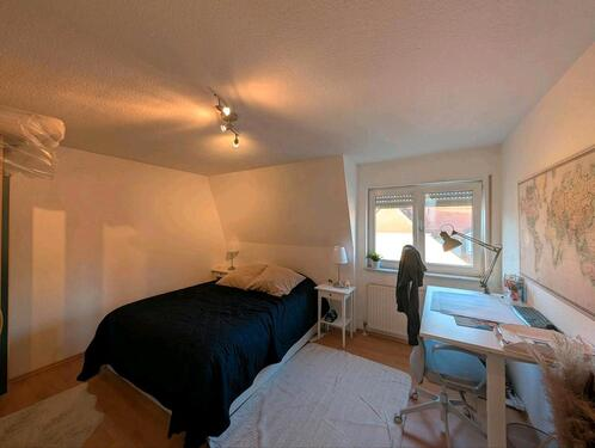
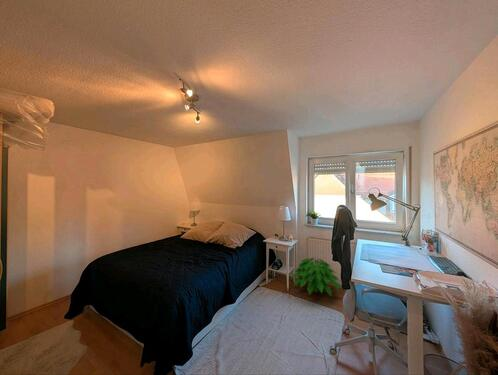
+ indoor plant (315, 273)
